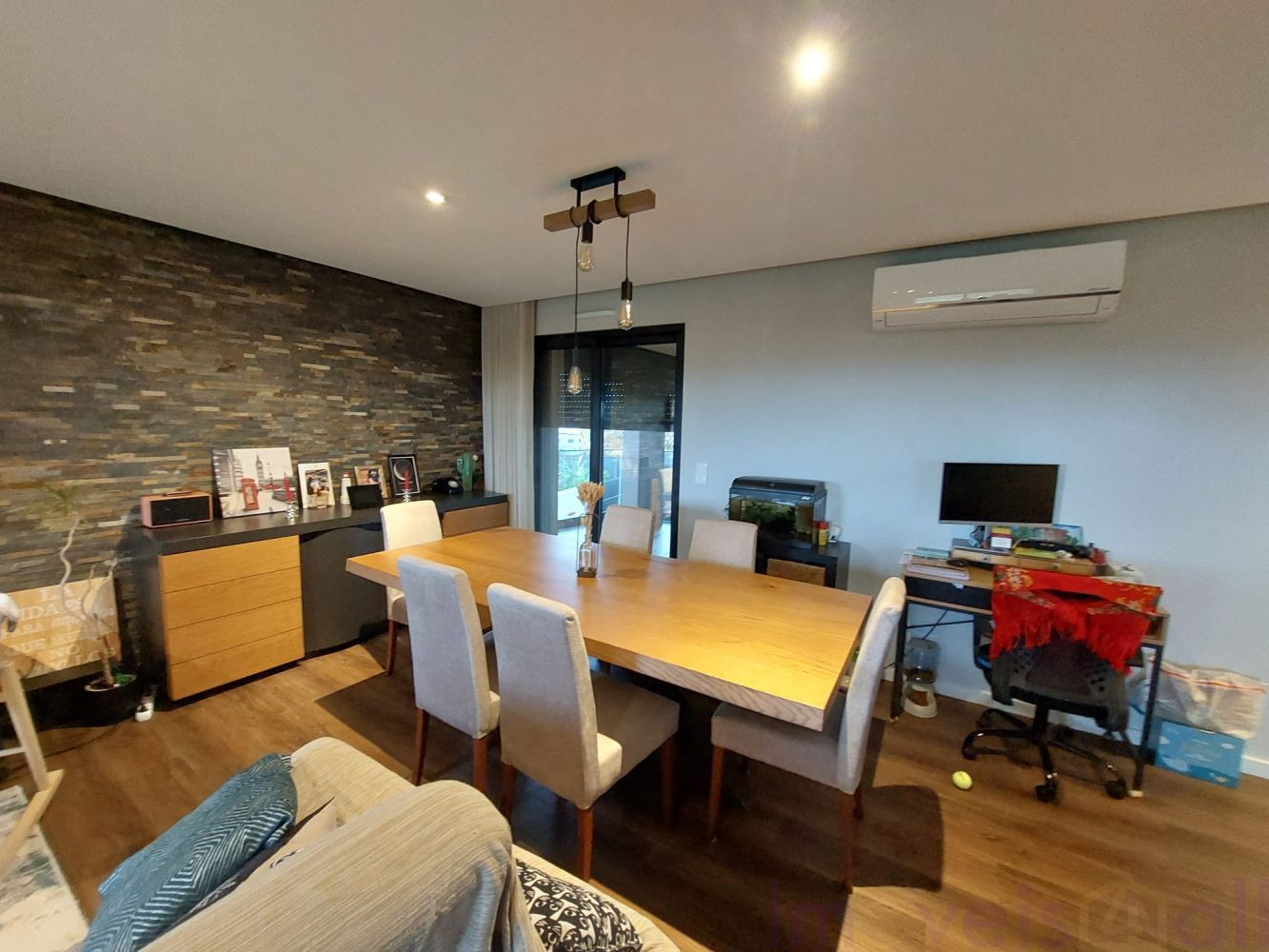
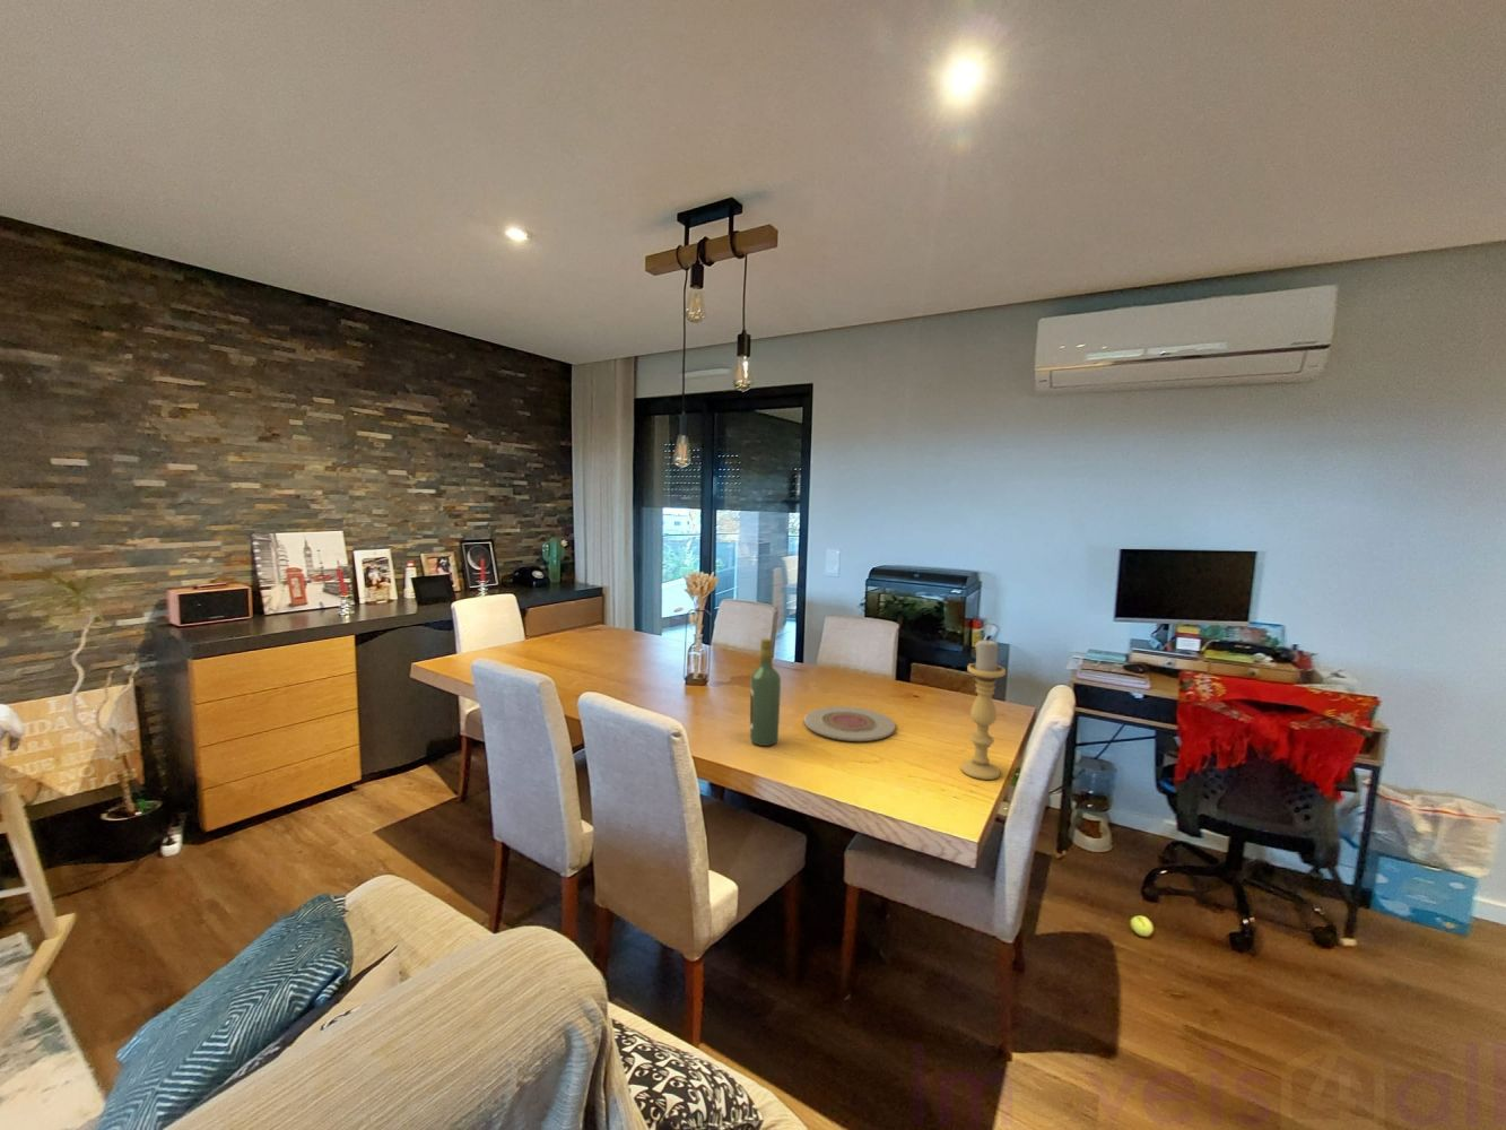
+ candle holder (984, 705)
+ plate (849, 720)
+ wine bottle (764, 691)
